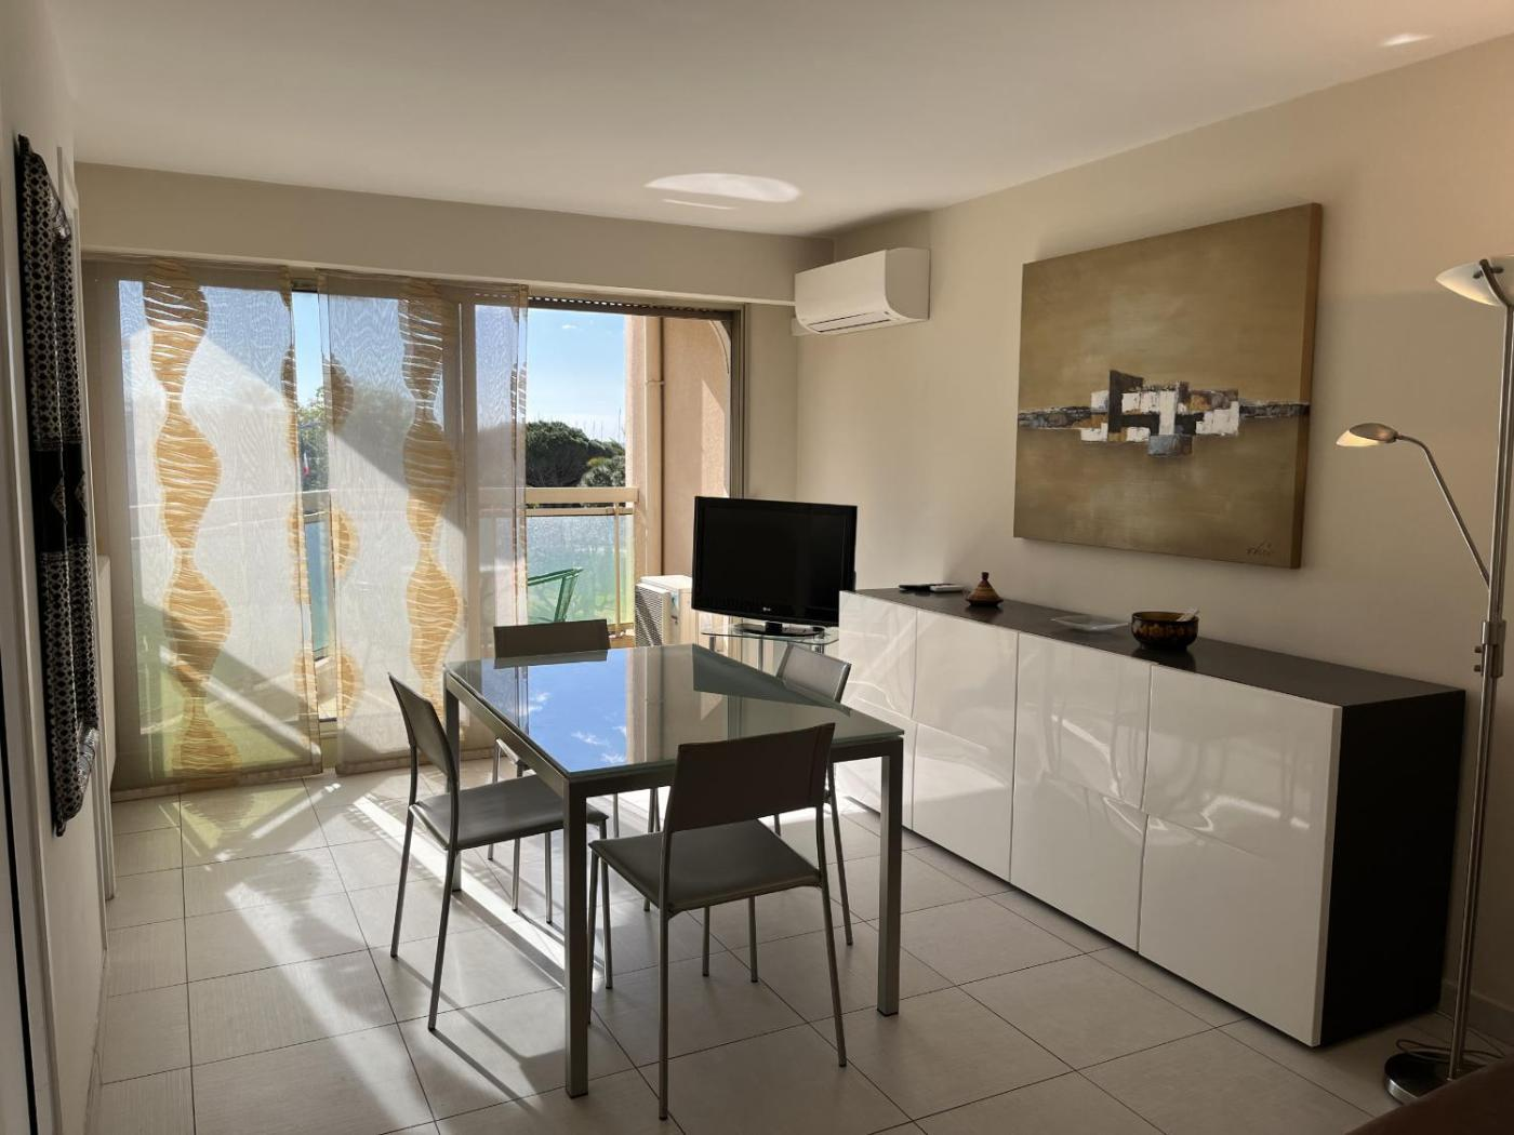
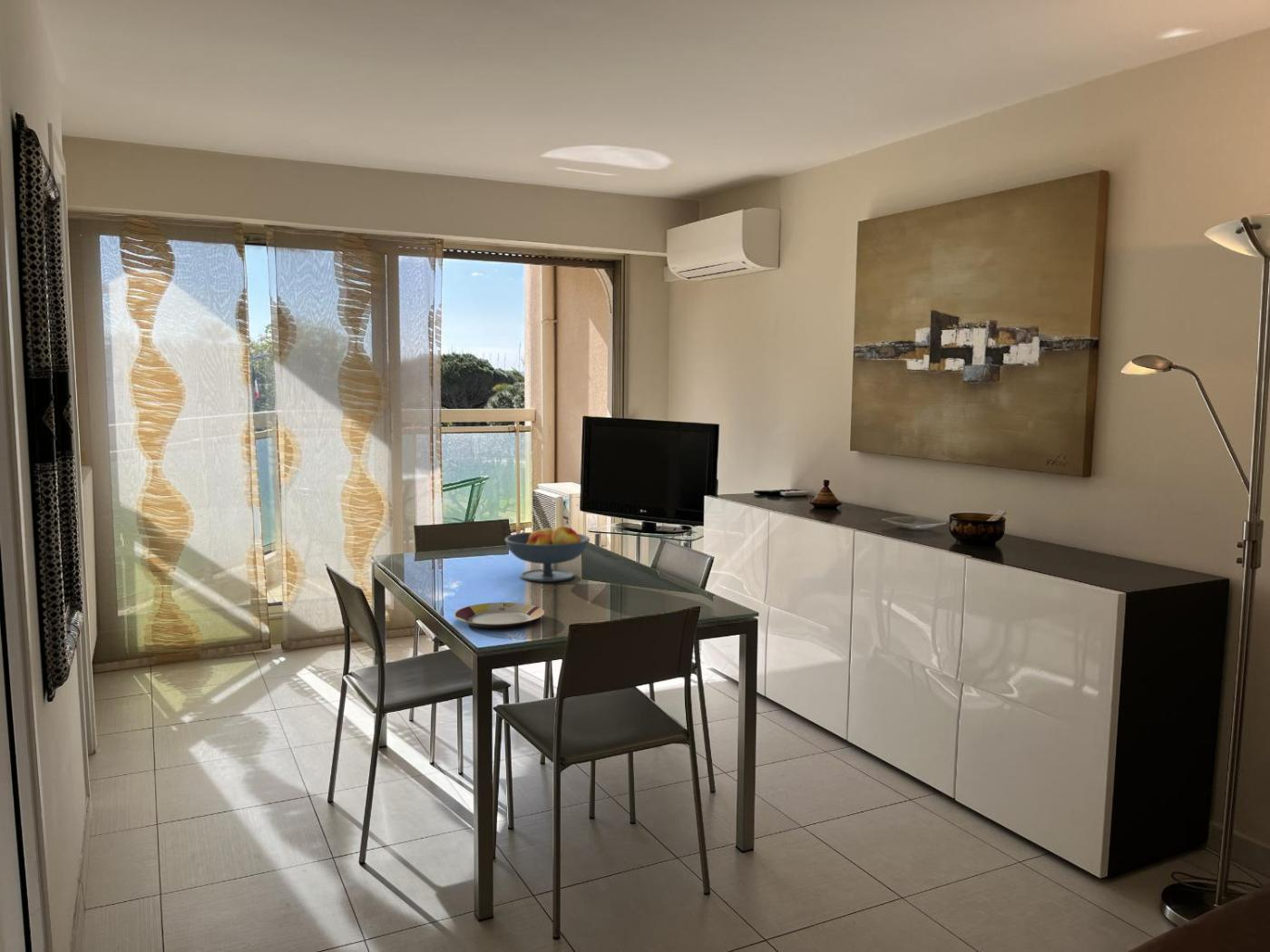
+ fruit bowl (547, 550)
+ plate (499, 616)
